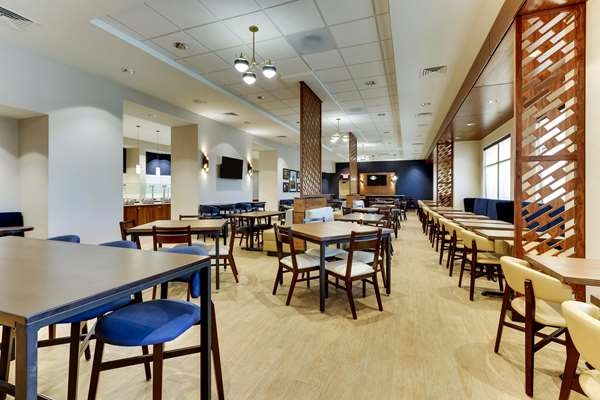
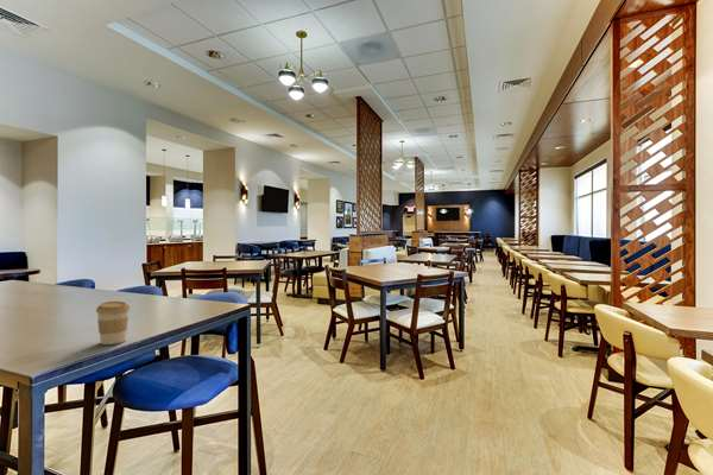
+ coffee cup (113, 322)
